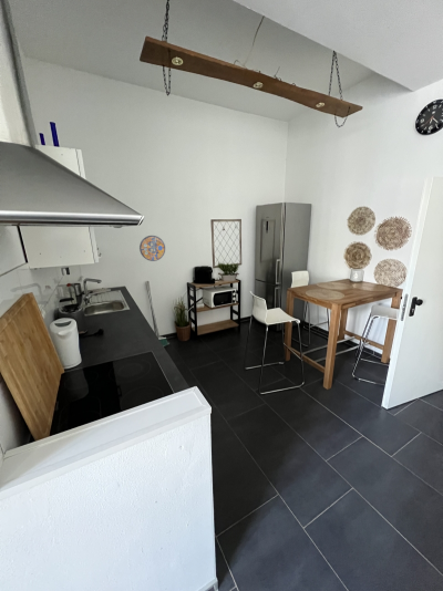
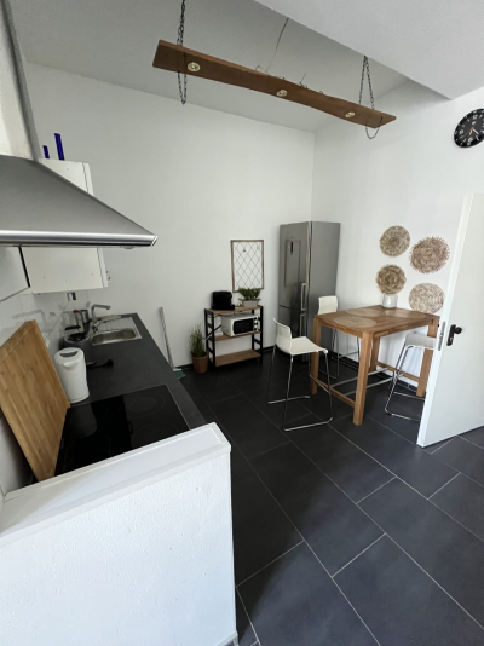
- manhole cover (152, 248)
